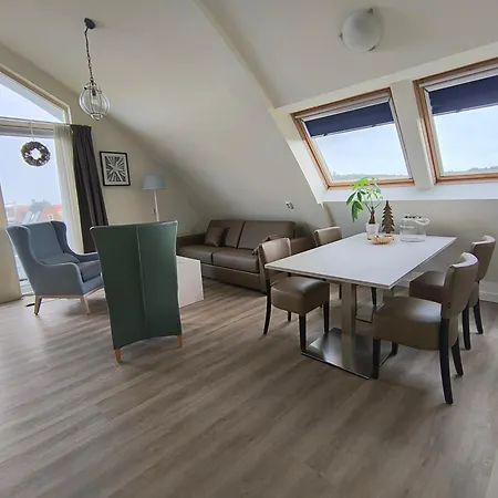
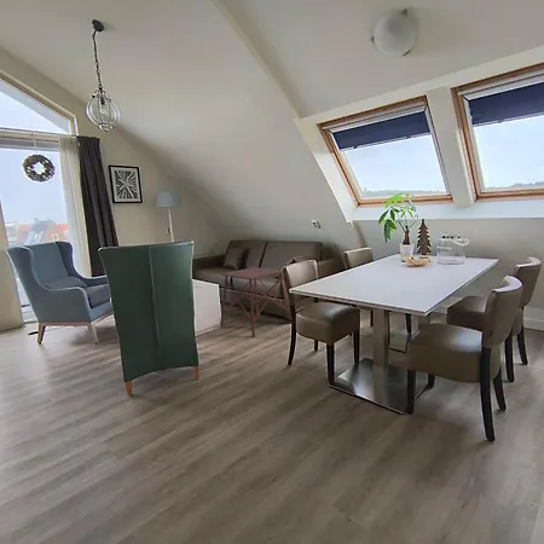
+ side table (255, 299)
